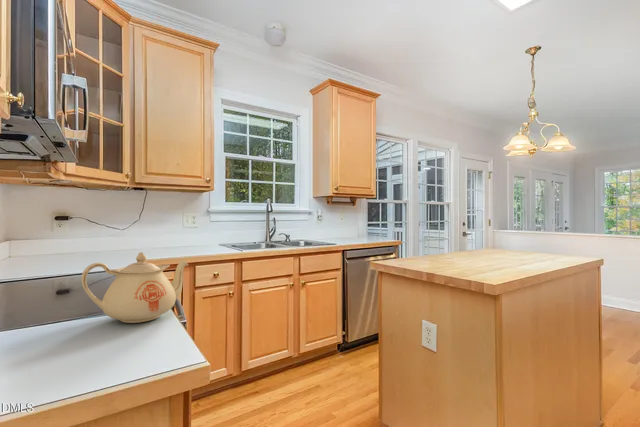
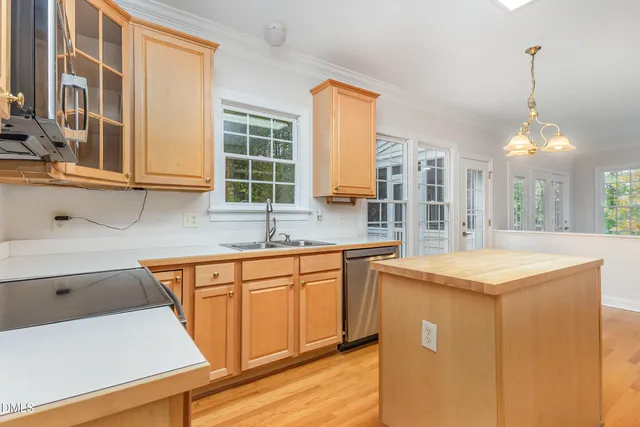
- teapot (140, 284)
